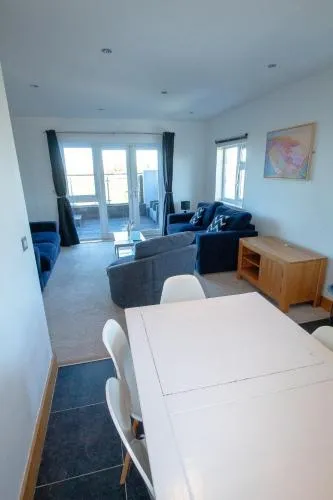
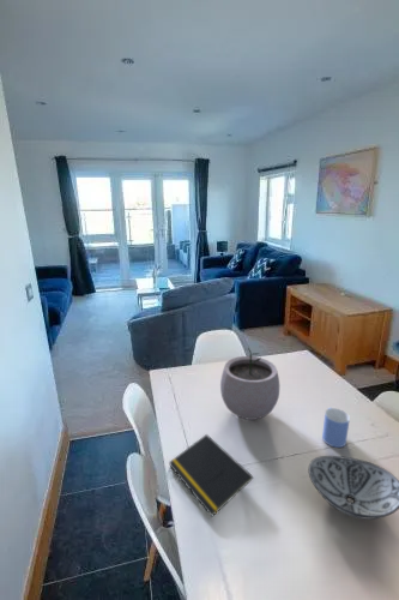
+ notepad (208, 469)
+ decorative bowl (351, 490)
+ plant pot (249, 380)
+ mug (334, 424)
